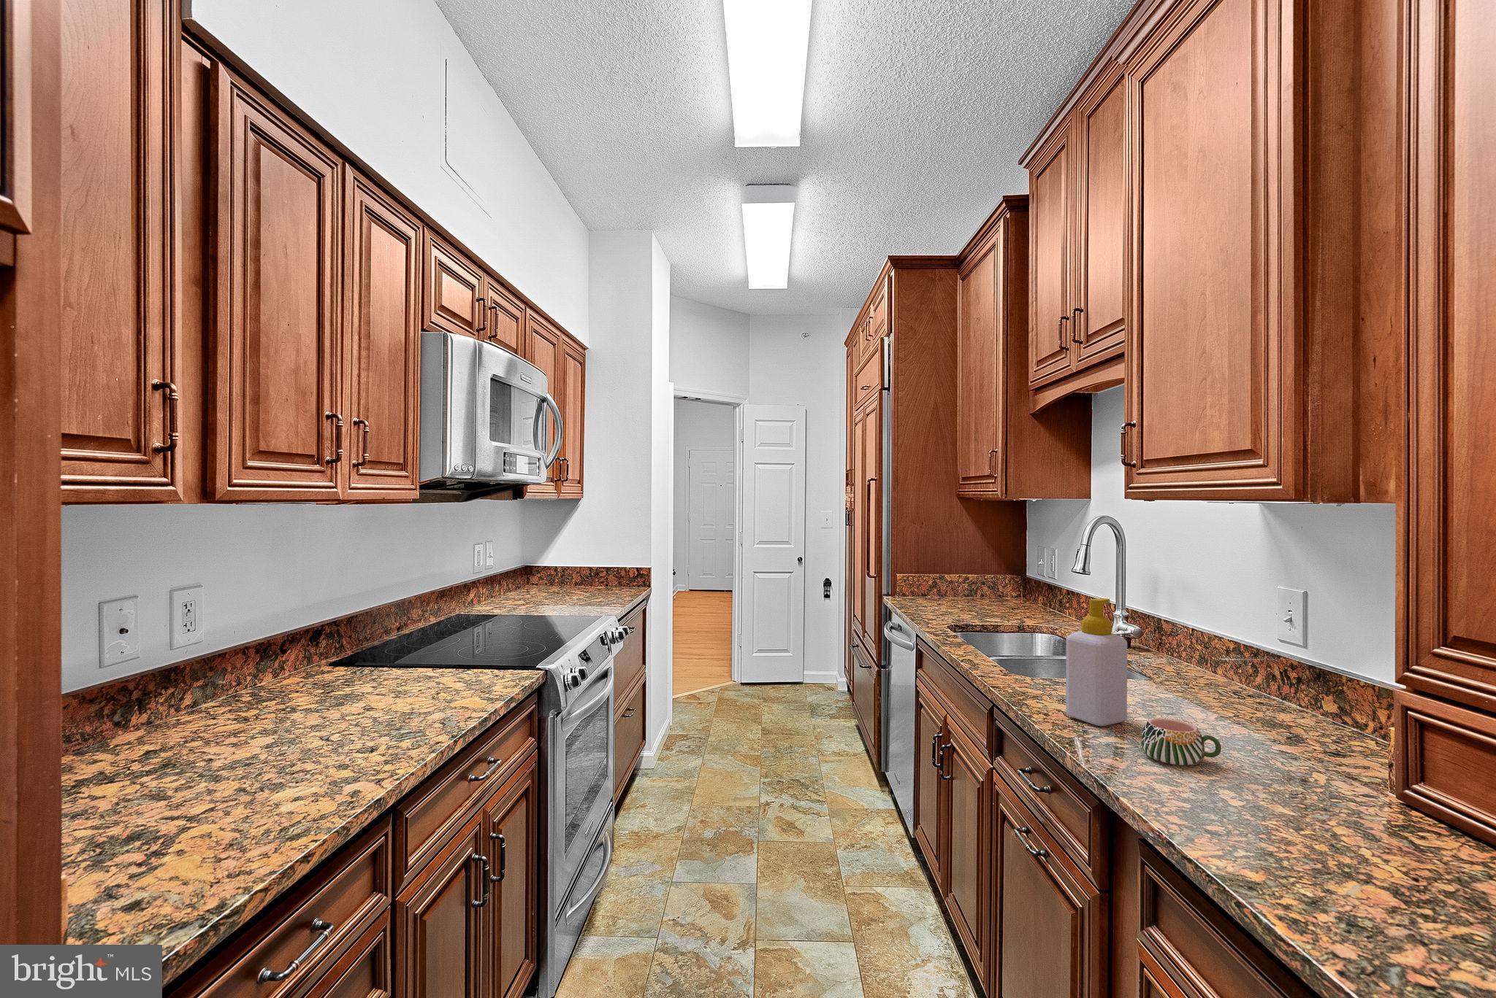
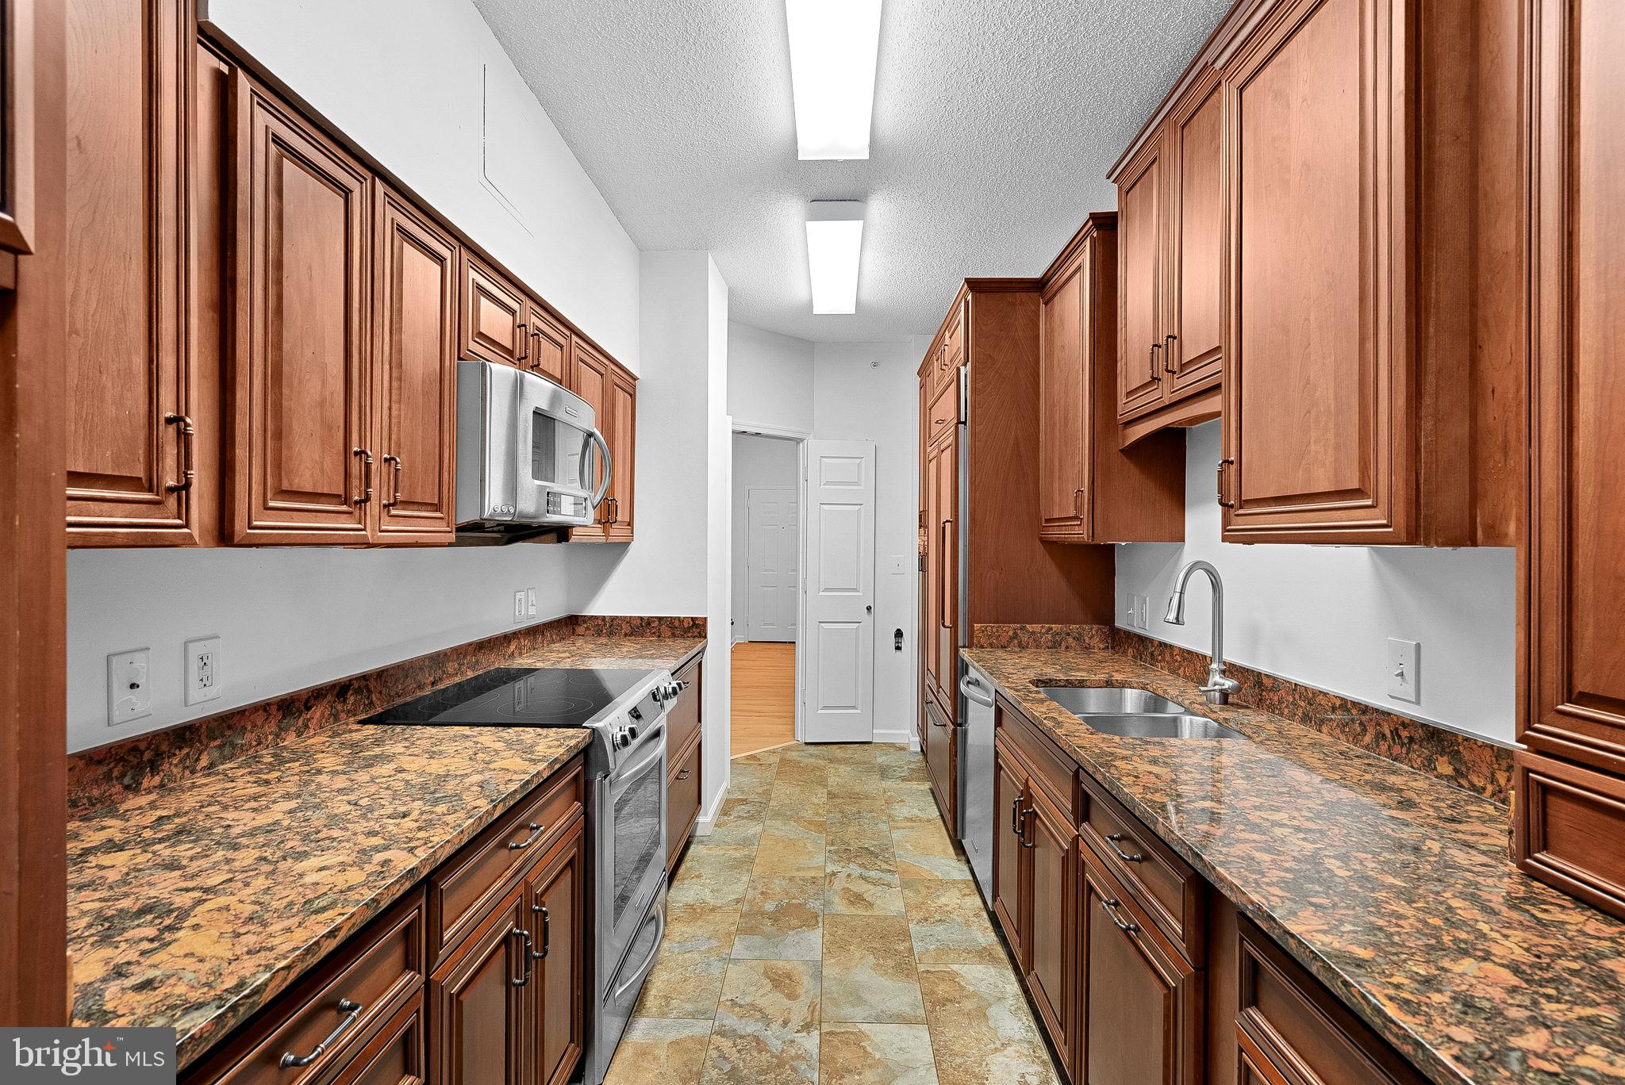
- mug (1179, 742)
- soap bottle (1096, 658)
